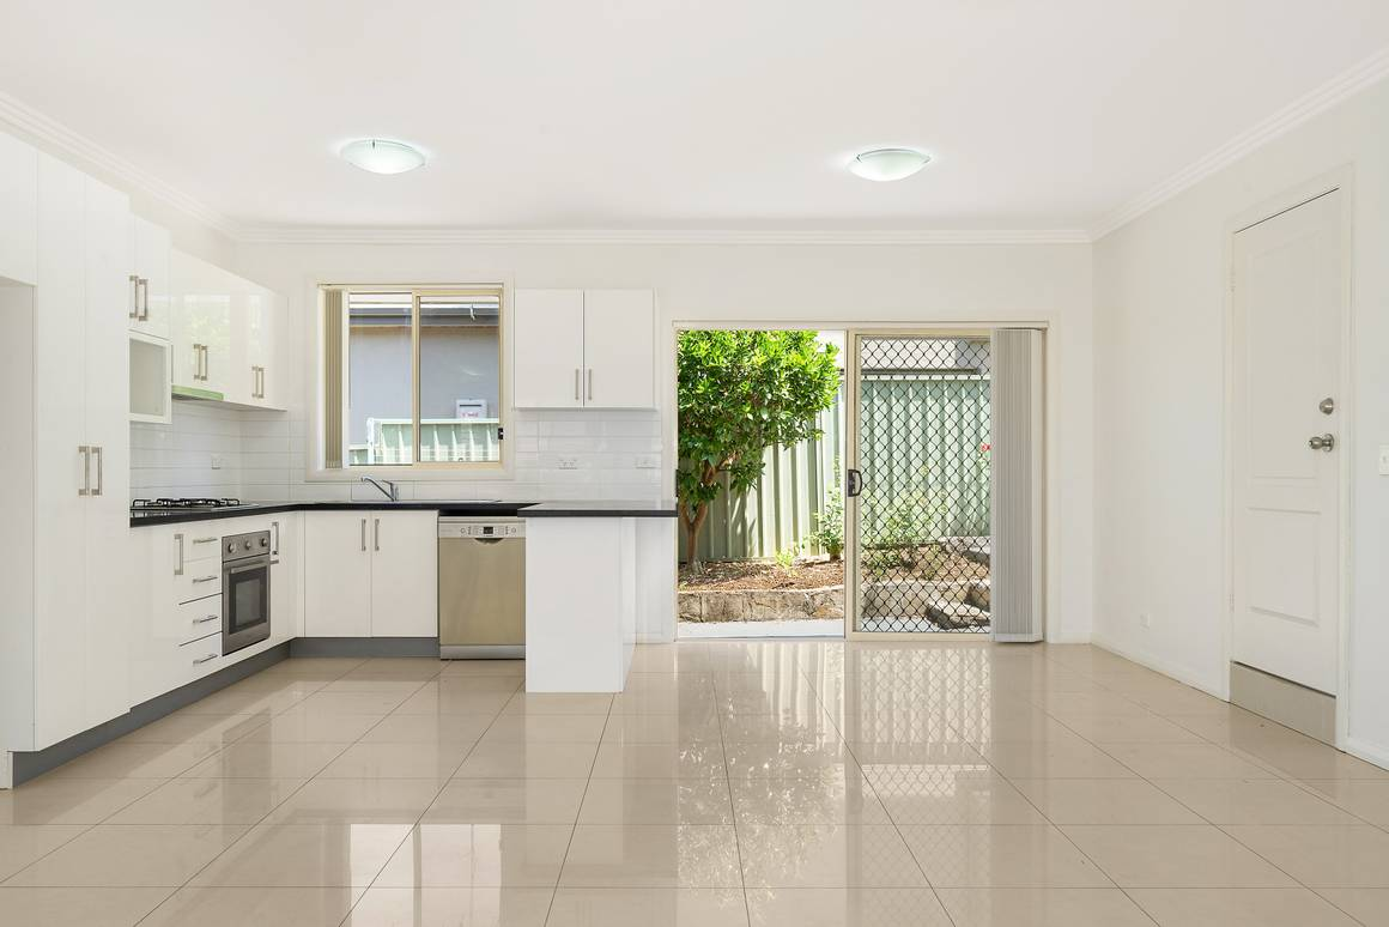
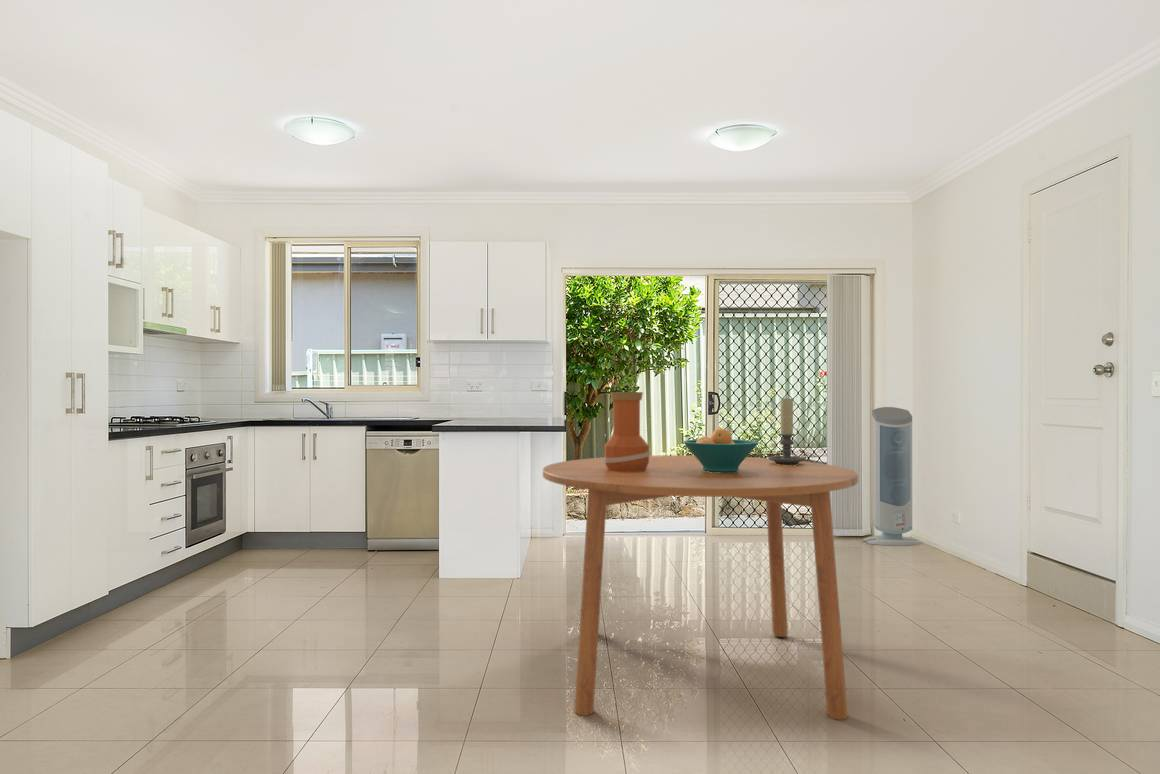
+ air purifier (891, 474)
+ candle holder (785, 429)
+ dining table (695, 496)
+ fruit bowl (720, 449)
+ vase (626, 430)
